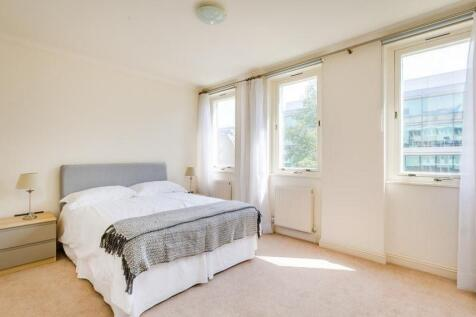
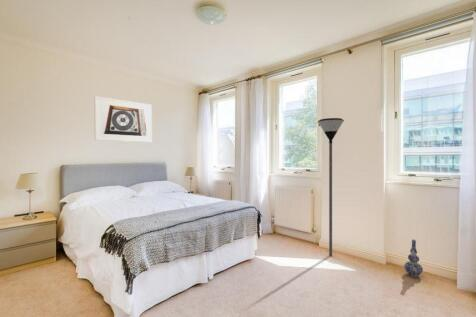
+ vase (413, 257)
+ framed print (125, 121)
+ floor lamp (330, 187)
